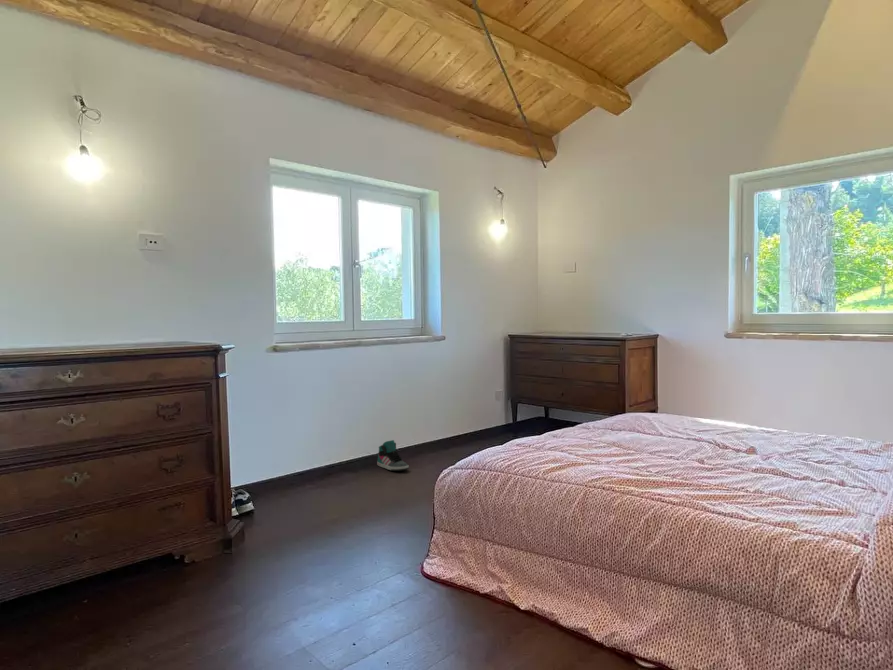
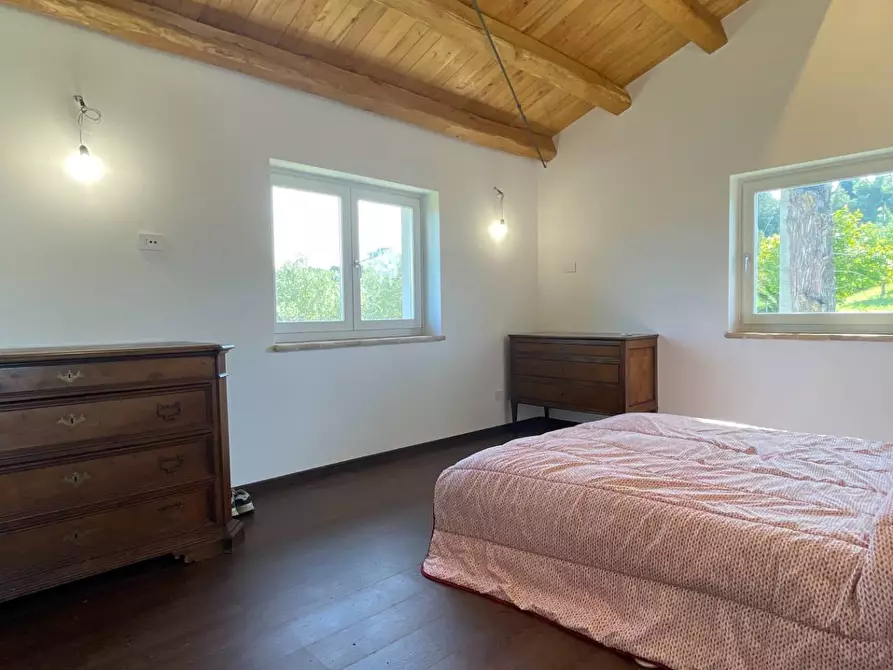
- sneaker (392, 454)
